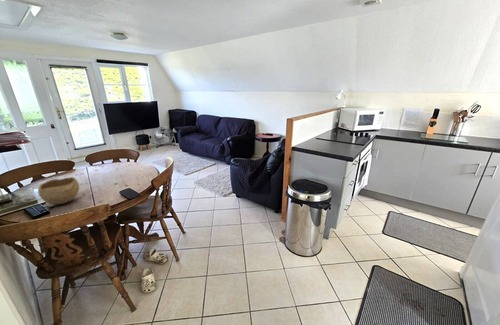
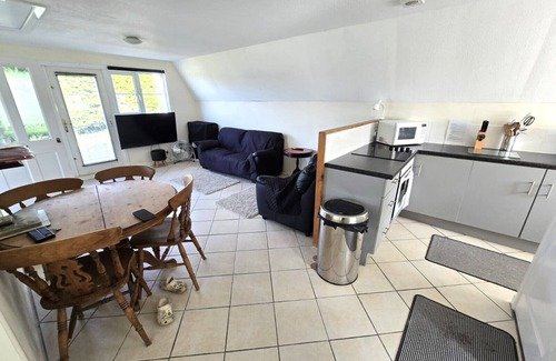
- bowl (61, 191)
